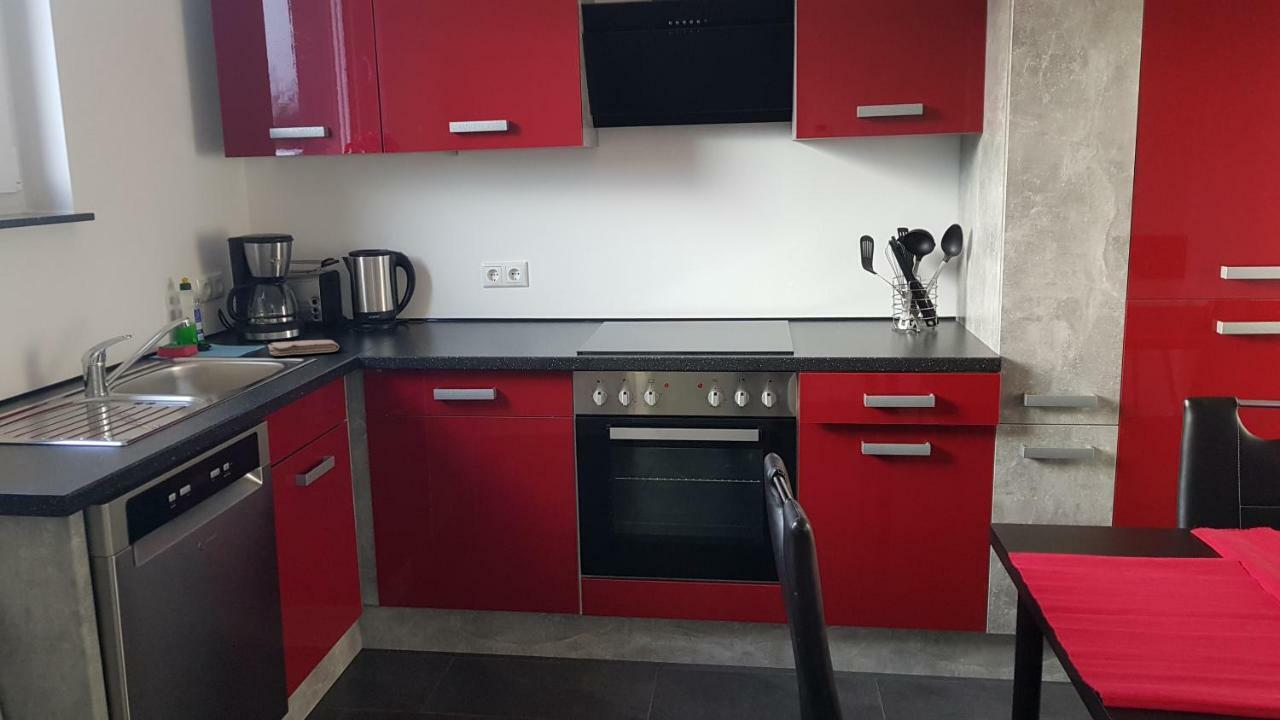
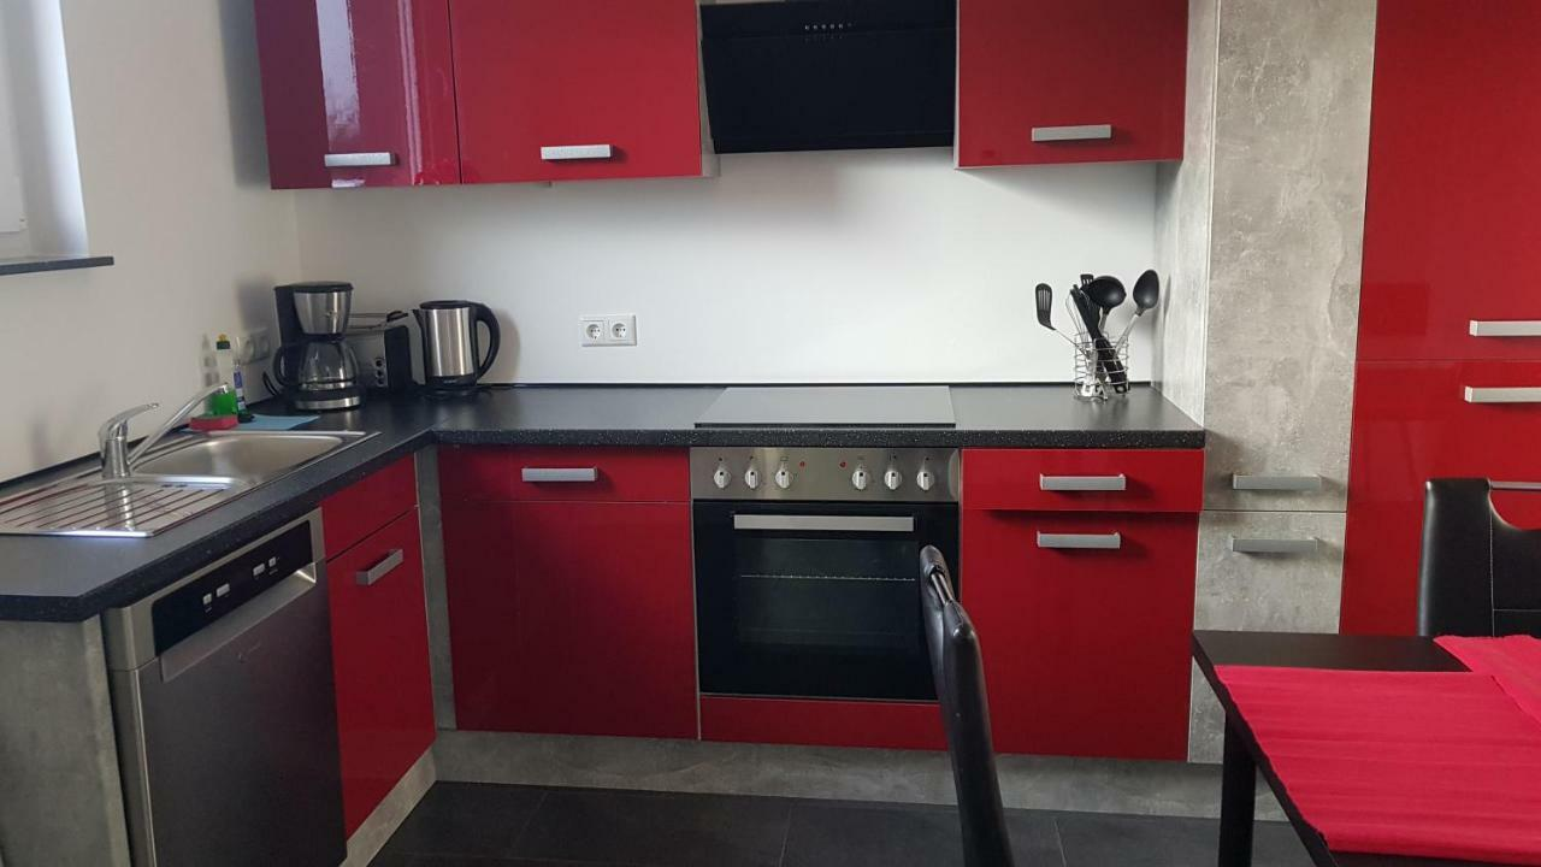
- washcloth (303, 346)
